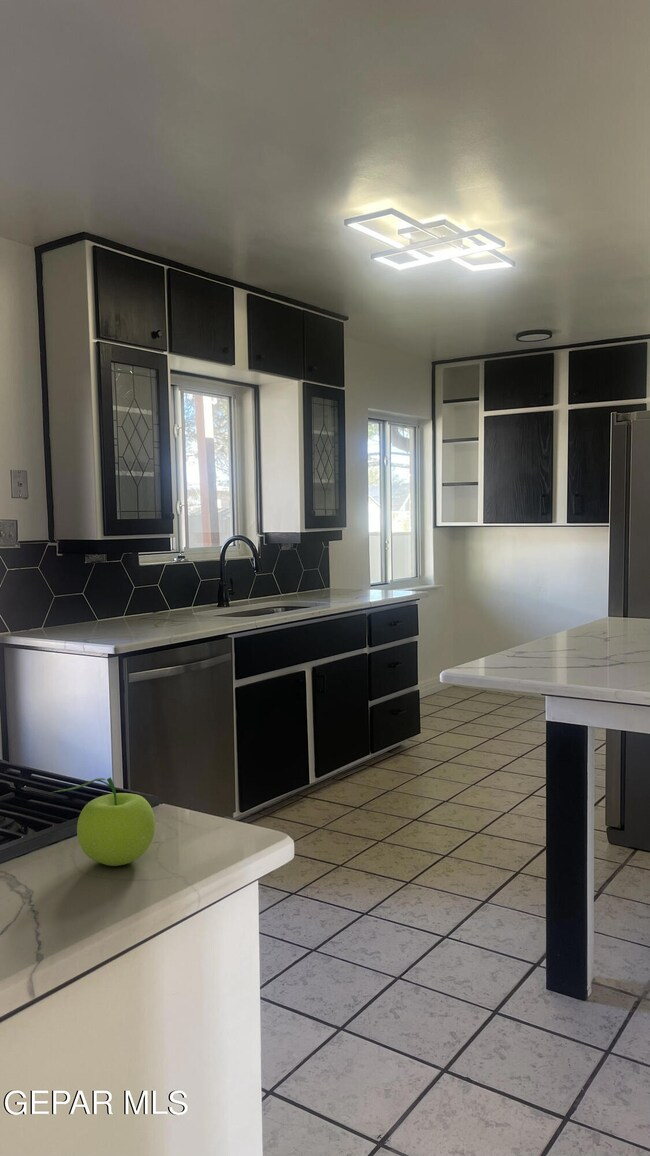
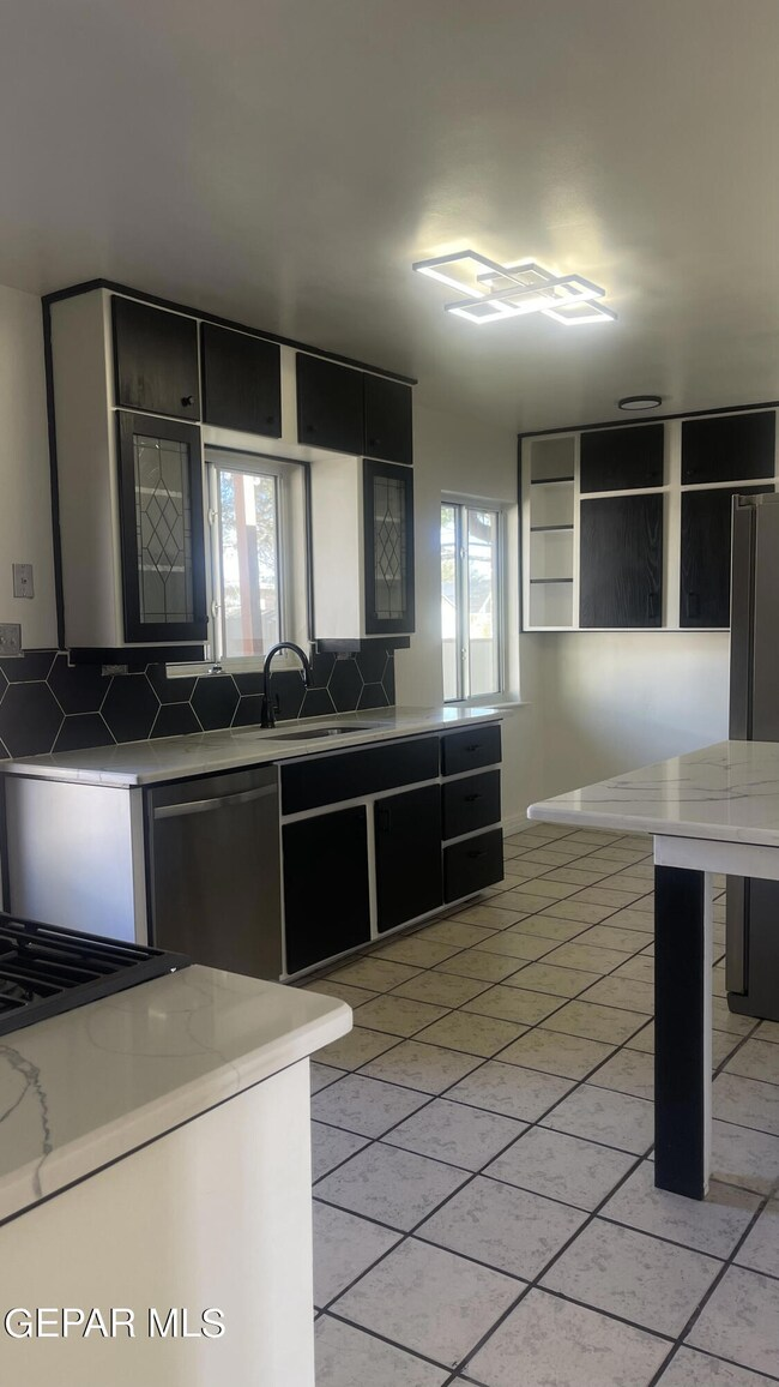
- fruit (101, 818)
